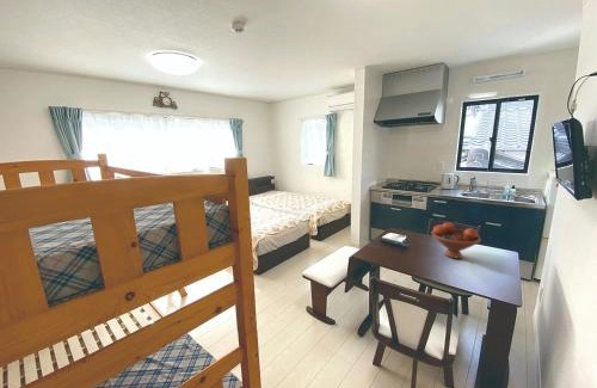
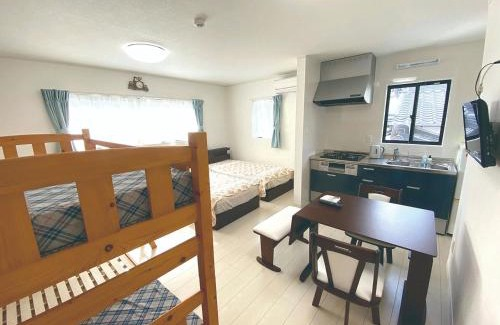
- fruit bowl (454, 241)
